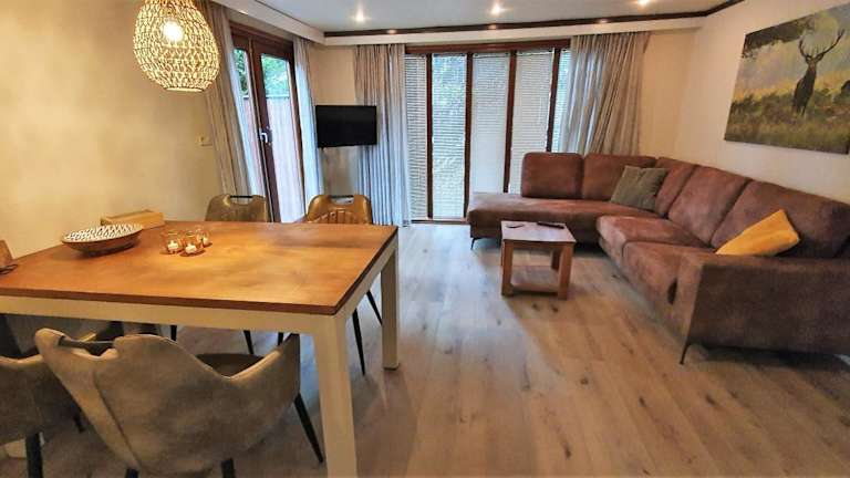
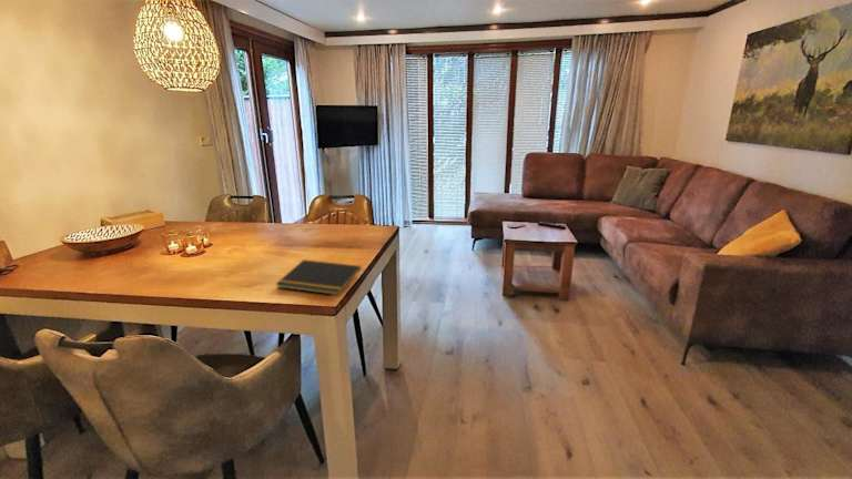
+ notepad (318, 276)
